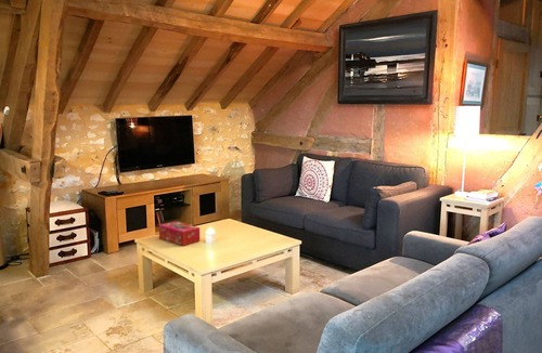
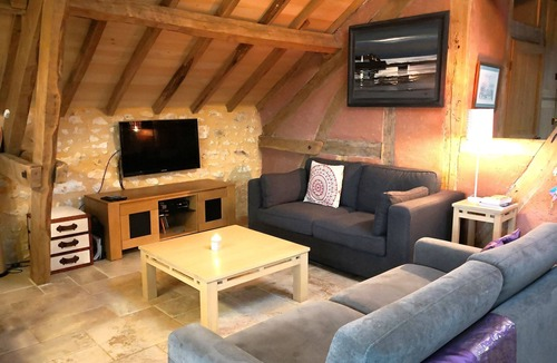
- tissue box (179, 233)
